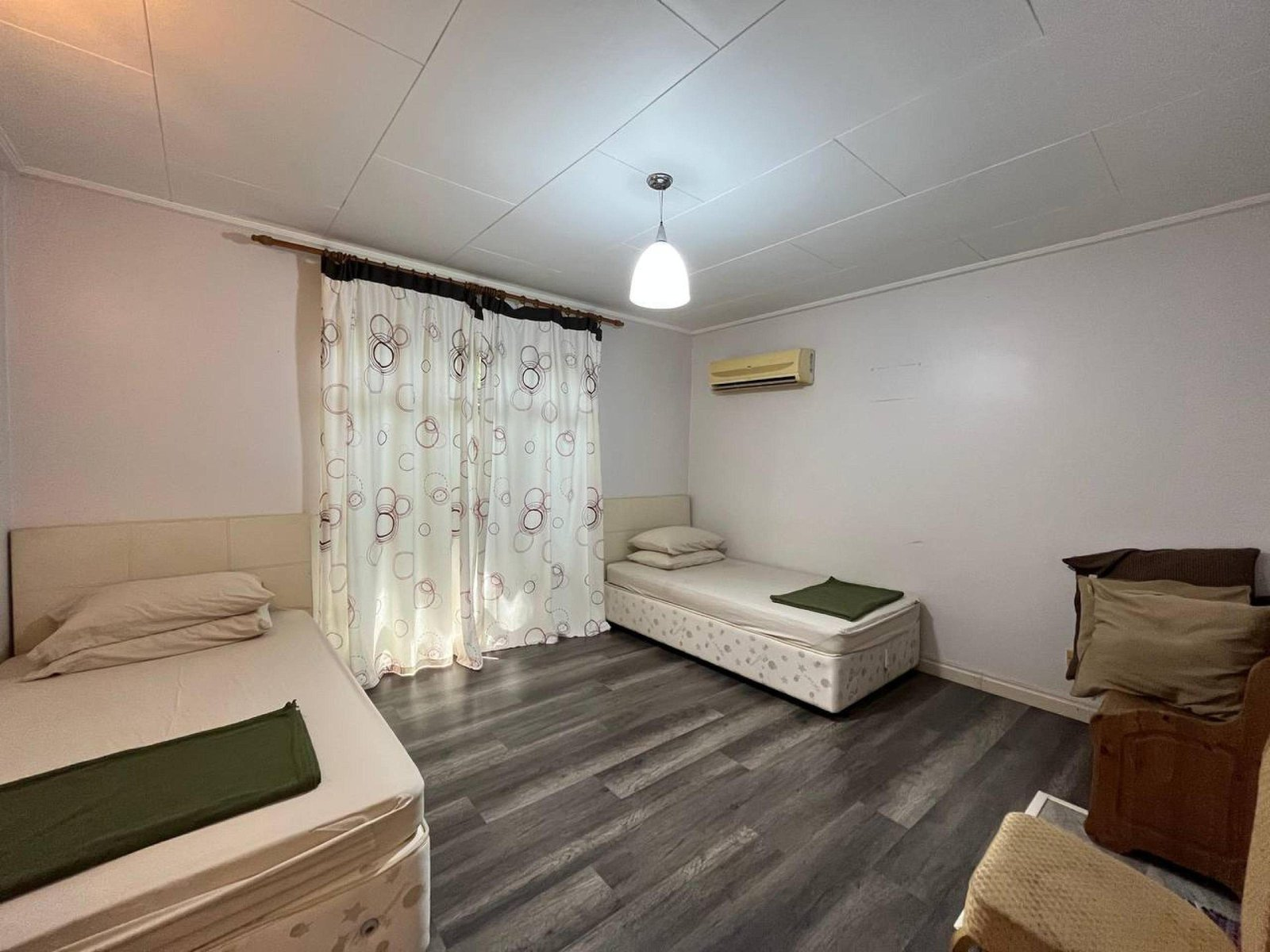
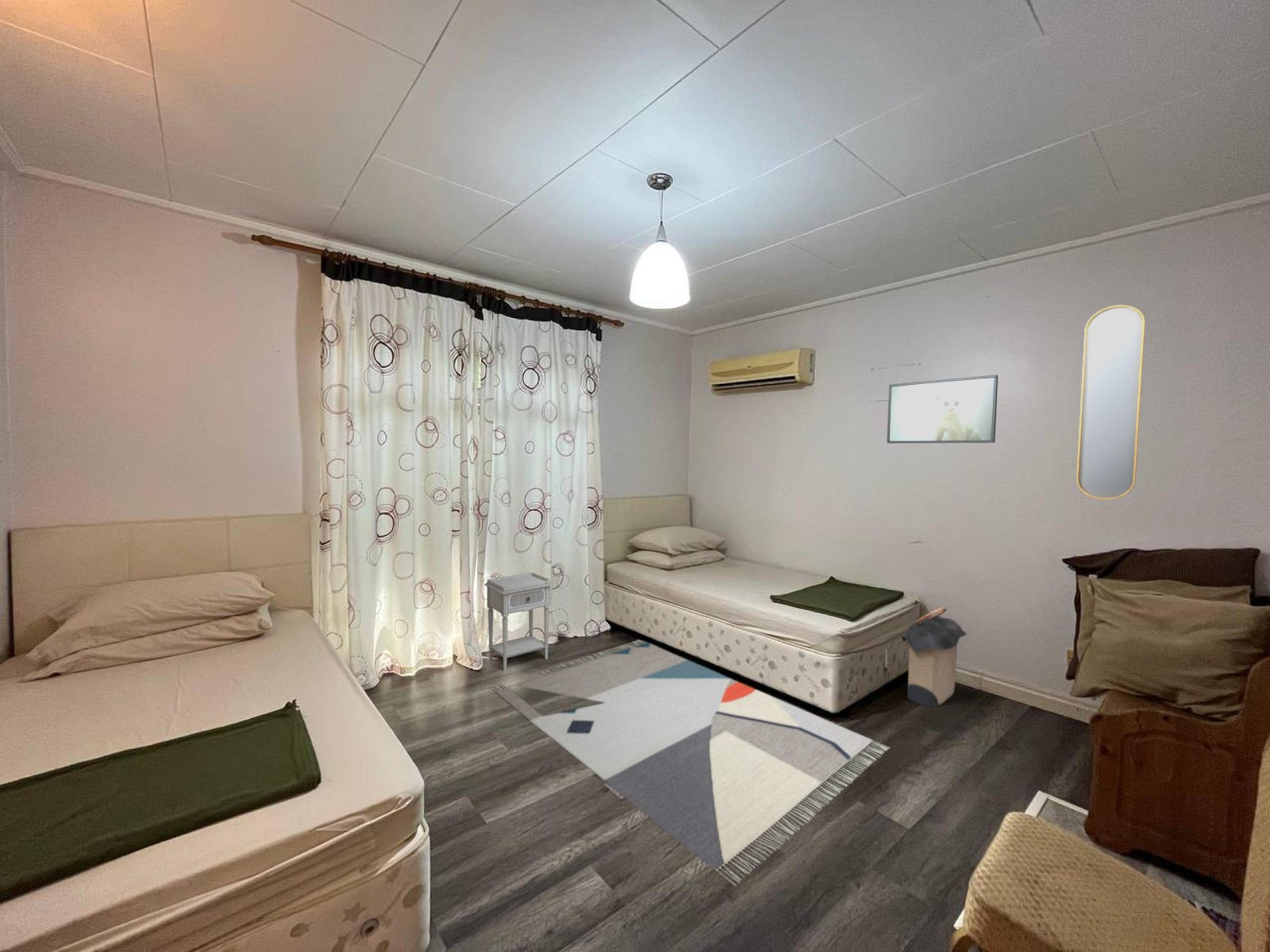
+ home mirror (1109, 403)
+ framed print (938, 411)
+ rug (668, 714)
+ laundry hamper (932, 647)
+ nightstand (517, 612)
